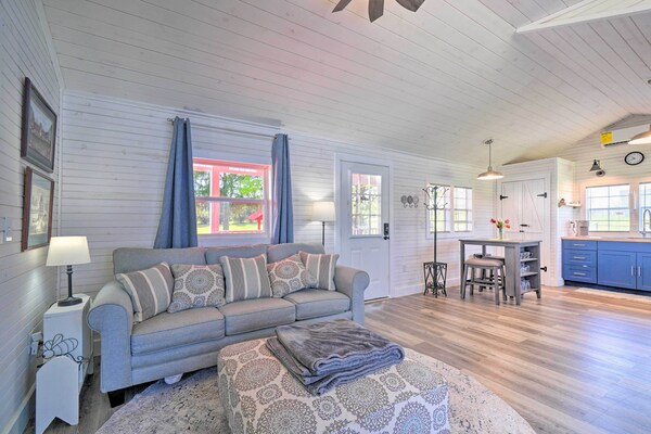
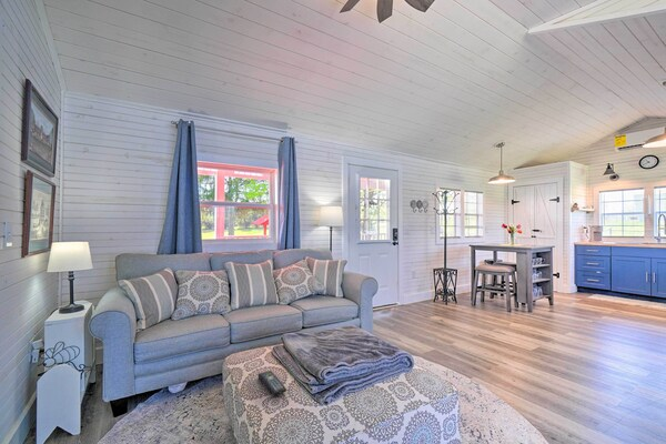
+ remote control (271, 382)
